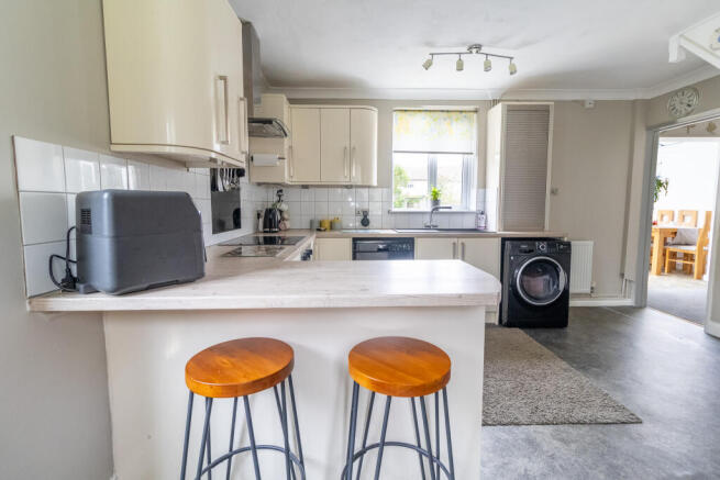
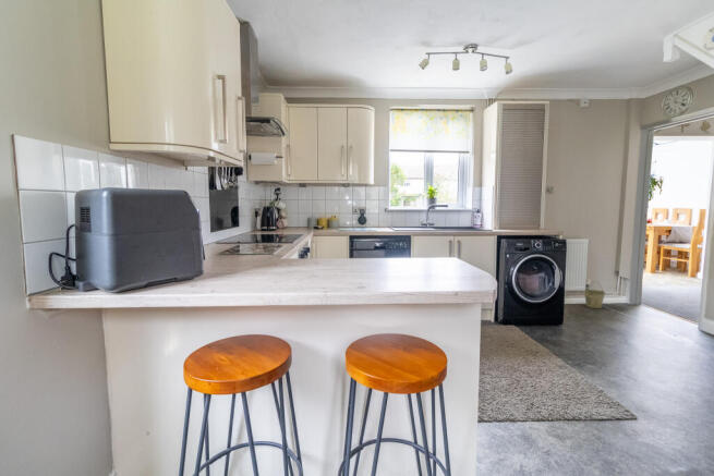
+ bucket (594, 293)
